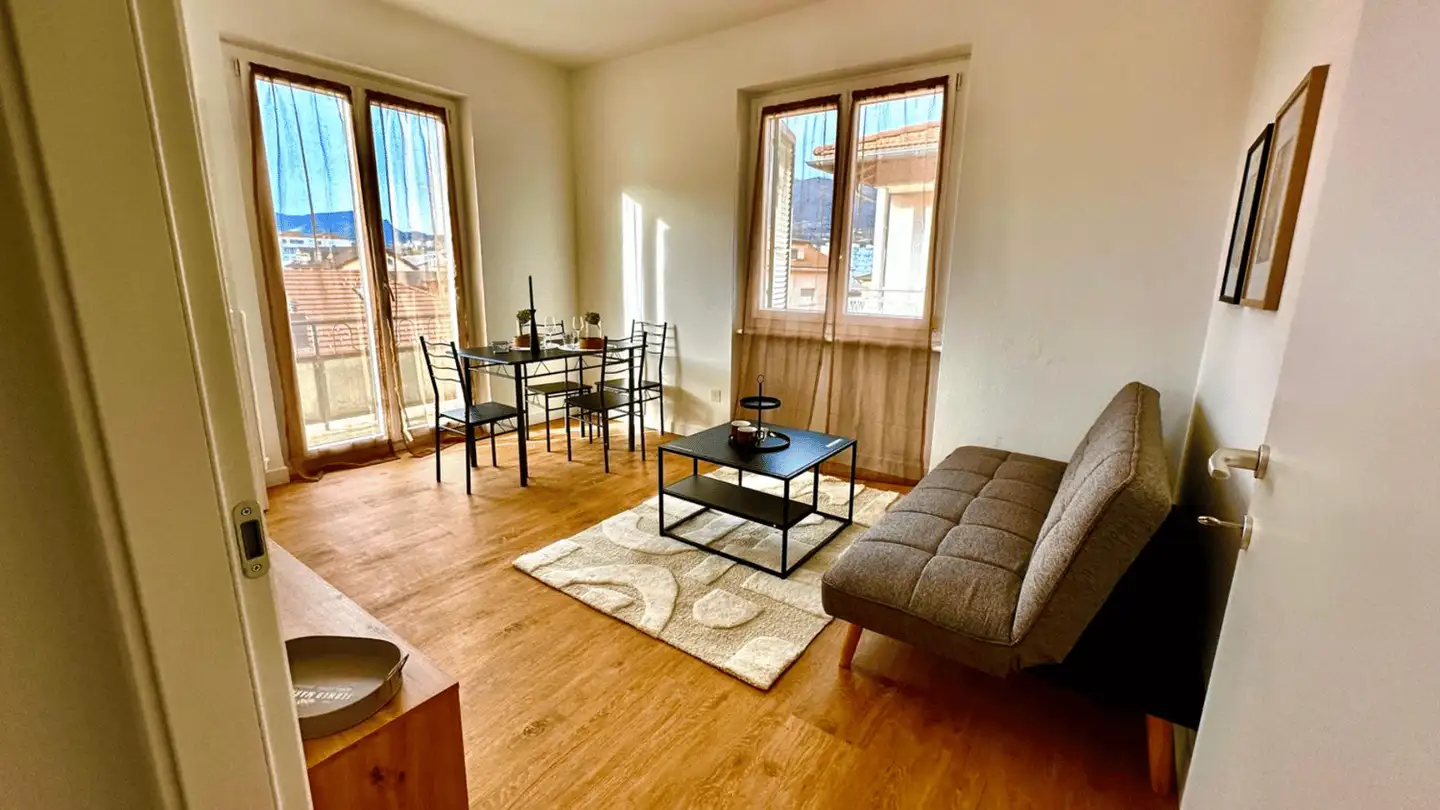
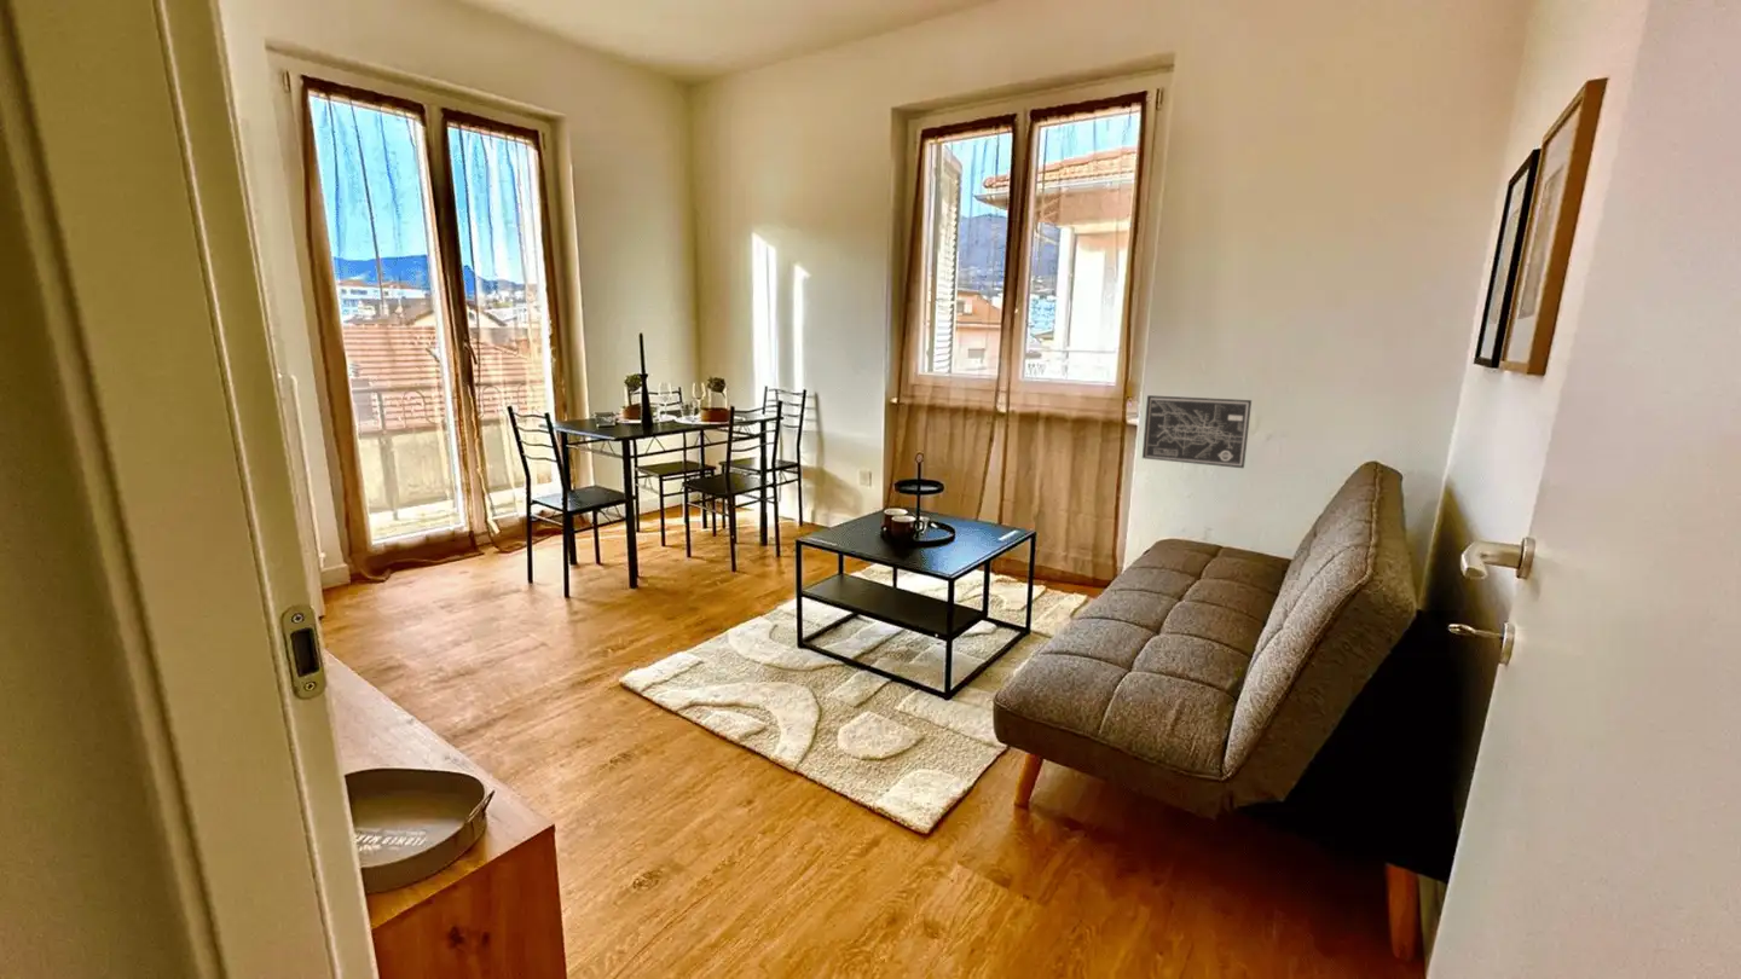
+ wall art (1193, 430)
